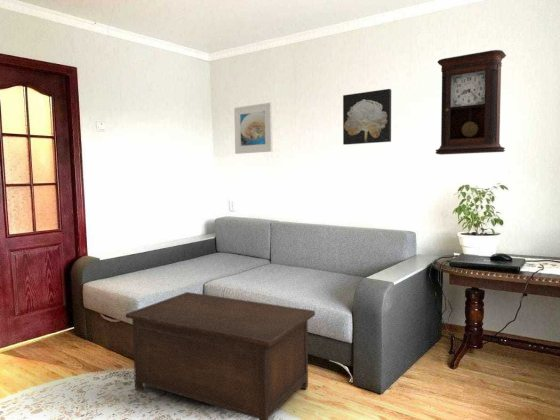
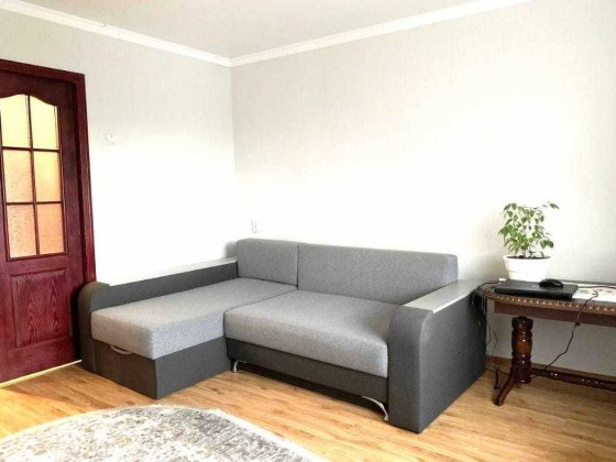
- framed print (252, 129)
- wall art (366, 117)
- cabinet (221, 350)
- pendulum clock (469, 105)
